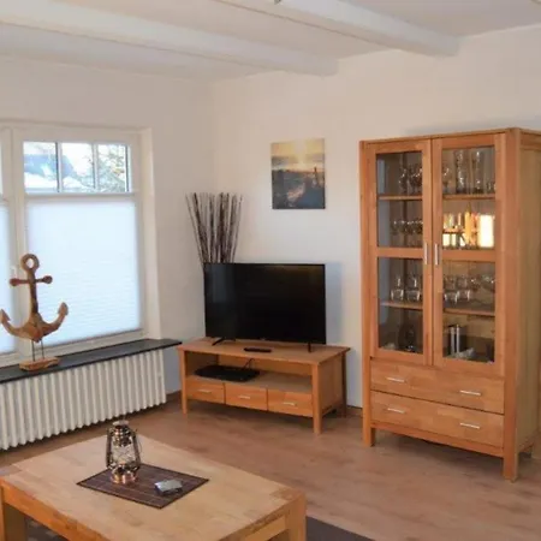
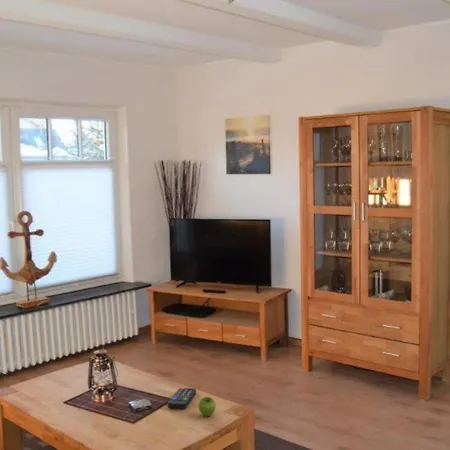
+ fruit (207, 406)
+ remote control (182, 397)
